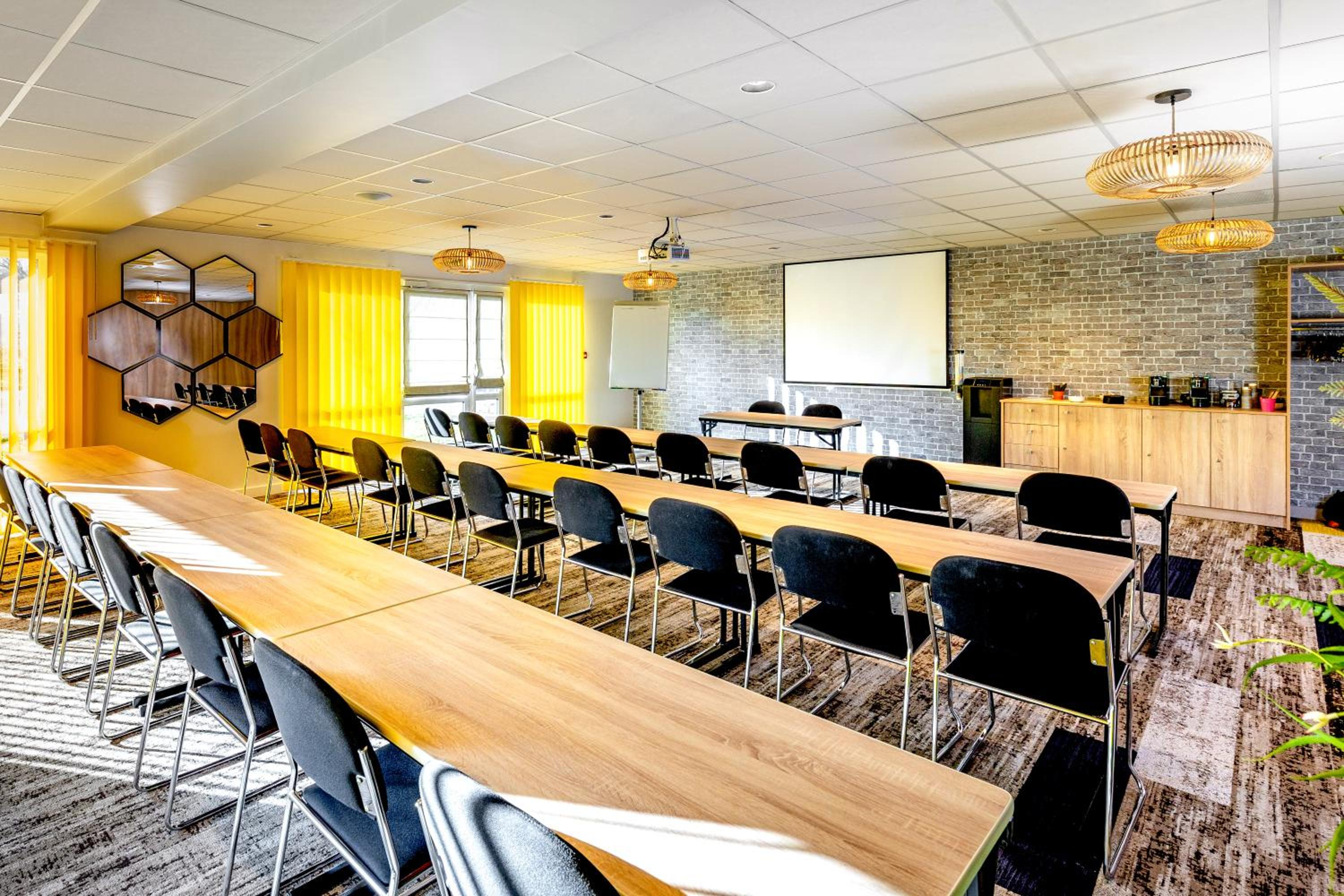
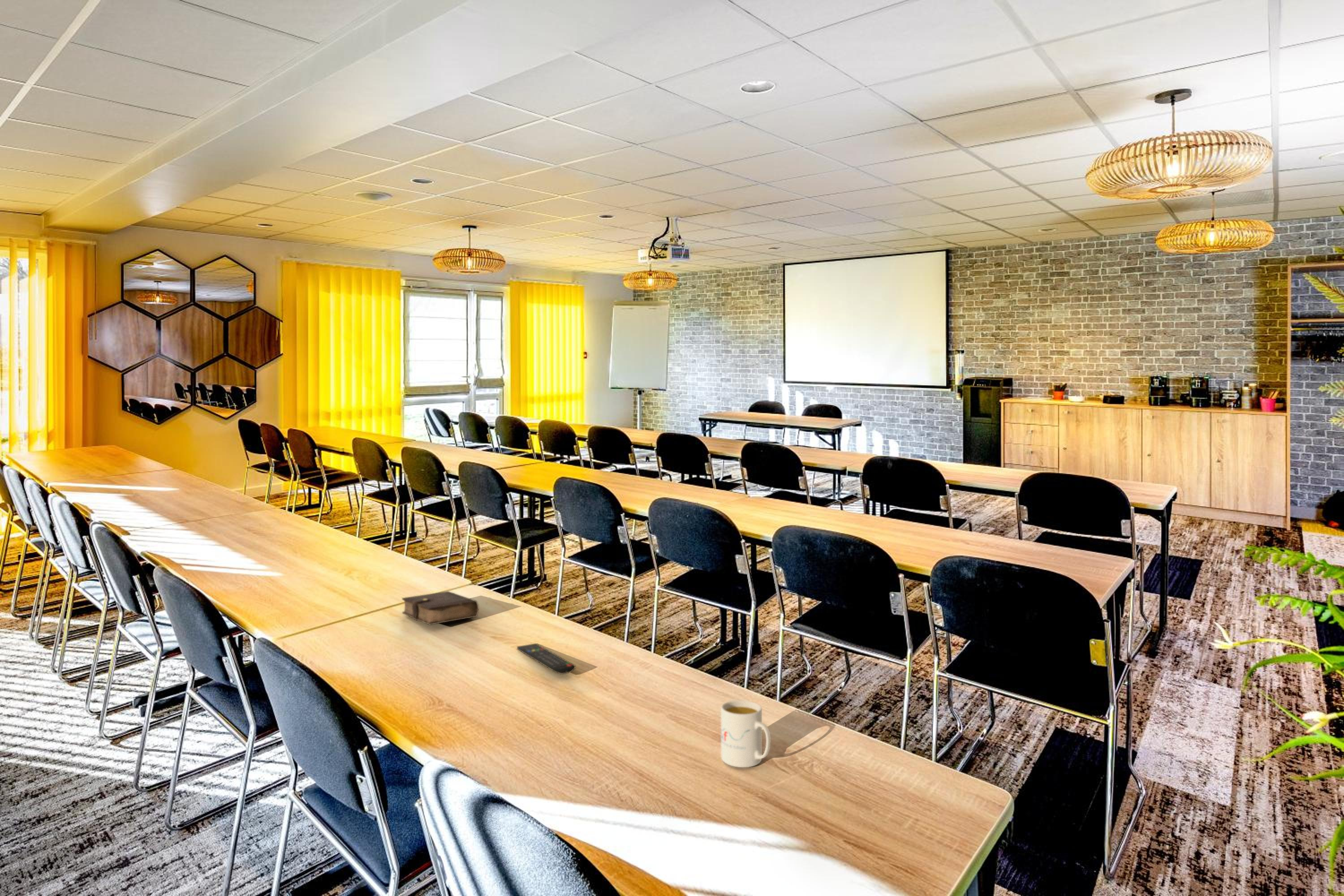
+ remote control (545, 658)
+ mug (747, 736)
+ book (435, 605)
